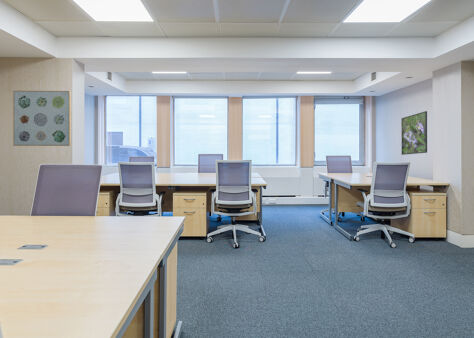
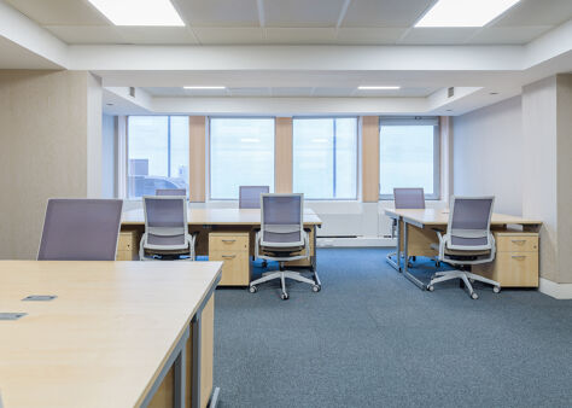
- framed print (413, 134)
- wall art (41, 118)
